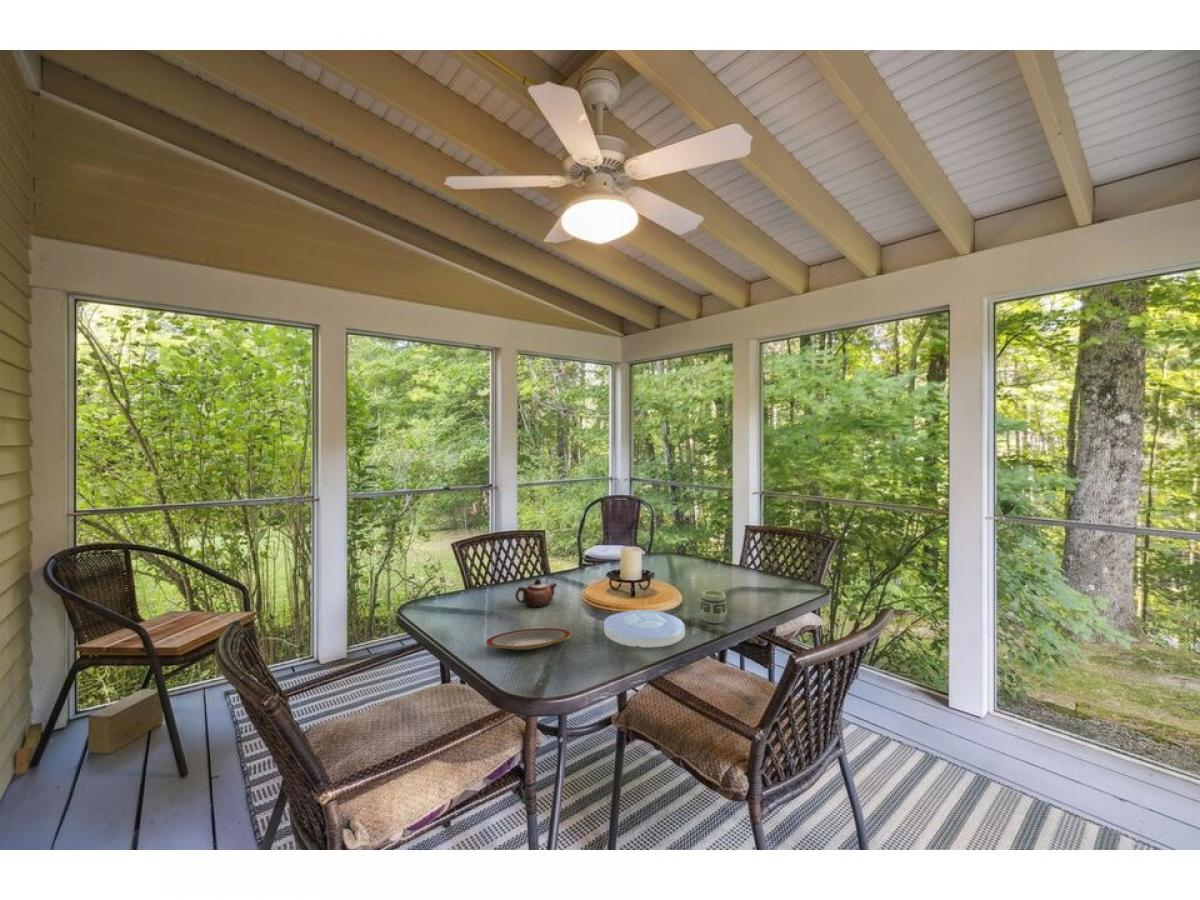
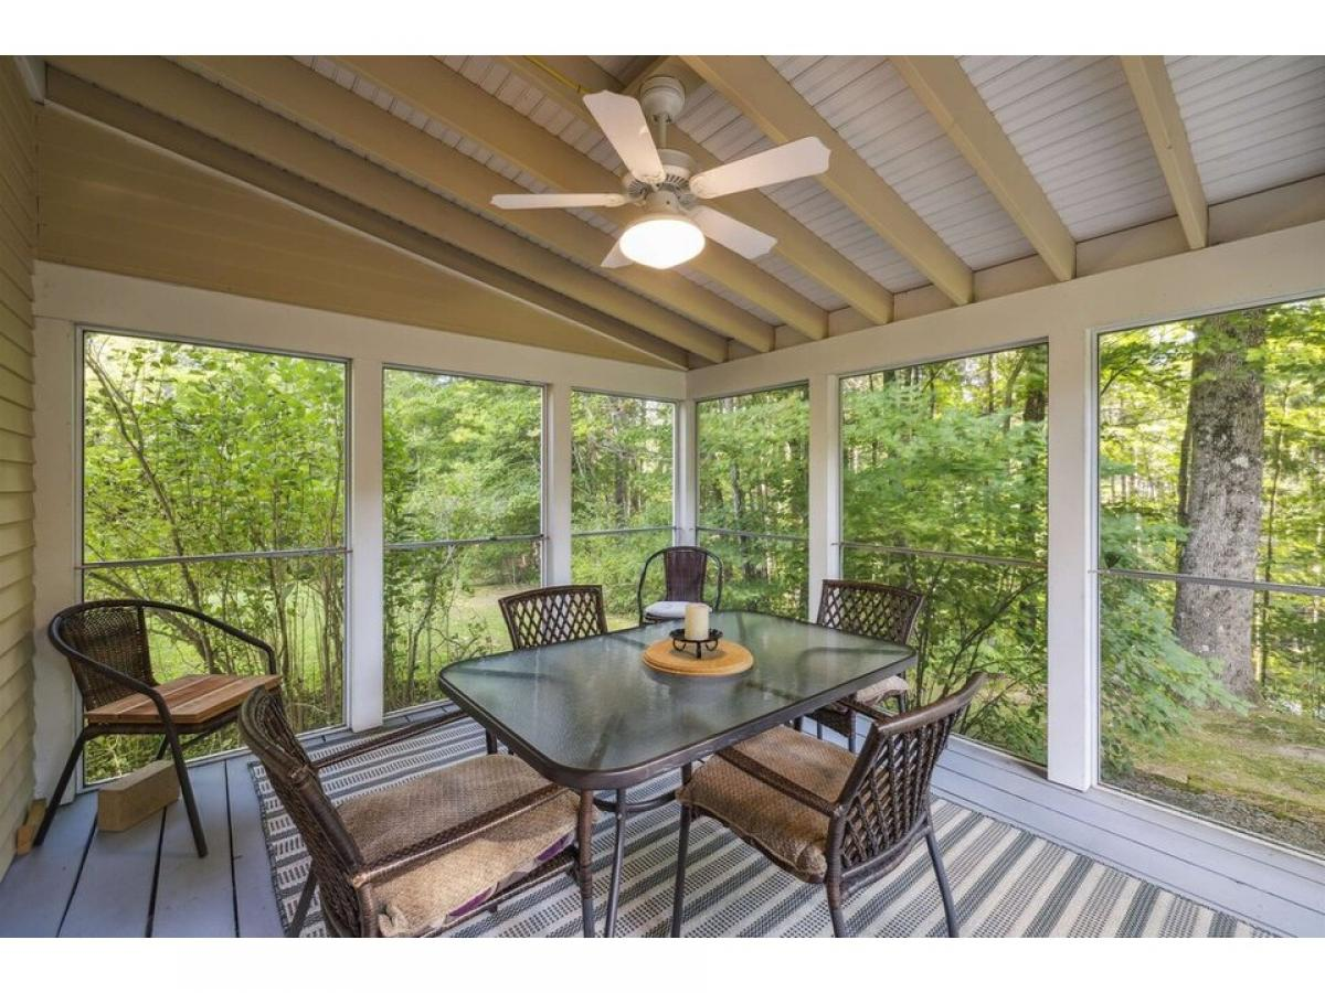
- plate (529, 640)
- plate (644, 624)
- teapot (536, 591)
- cup (713, 606)
